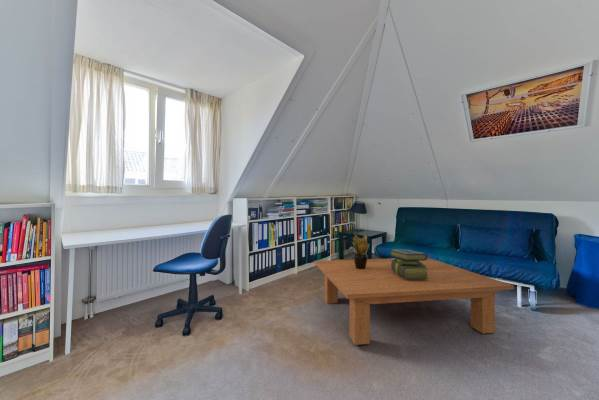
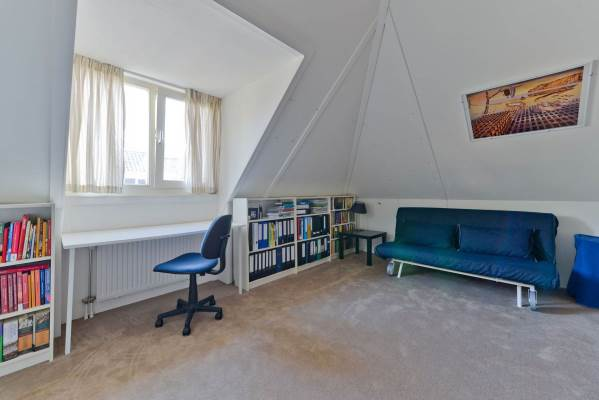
- coffee table (397, 292)
- stack of books (407, 263)
- potted plant (359, 248)
